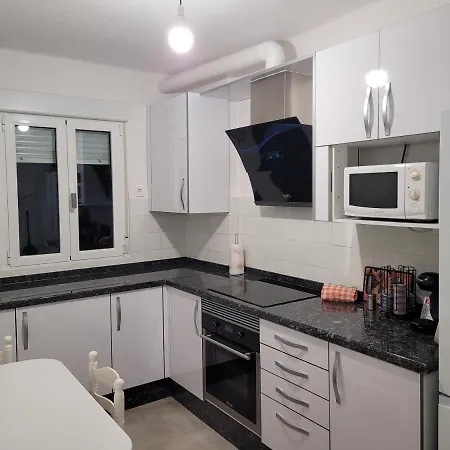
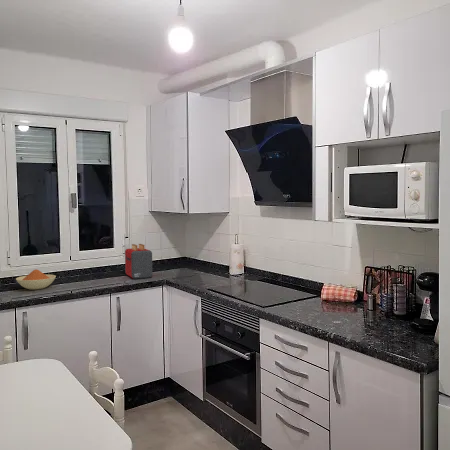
+ toaster (138, 260)
+ bowl (36, 278)
